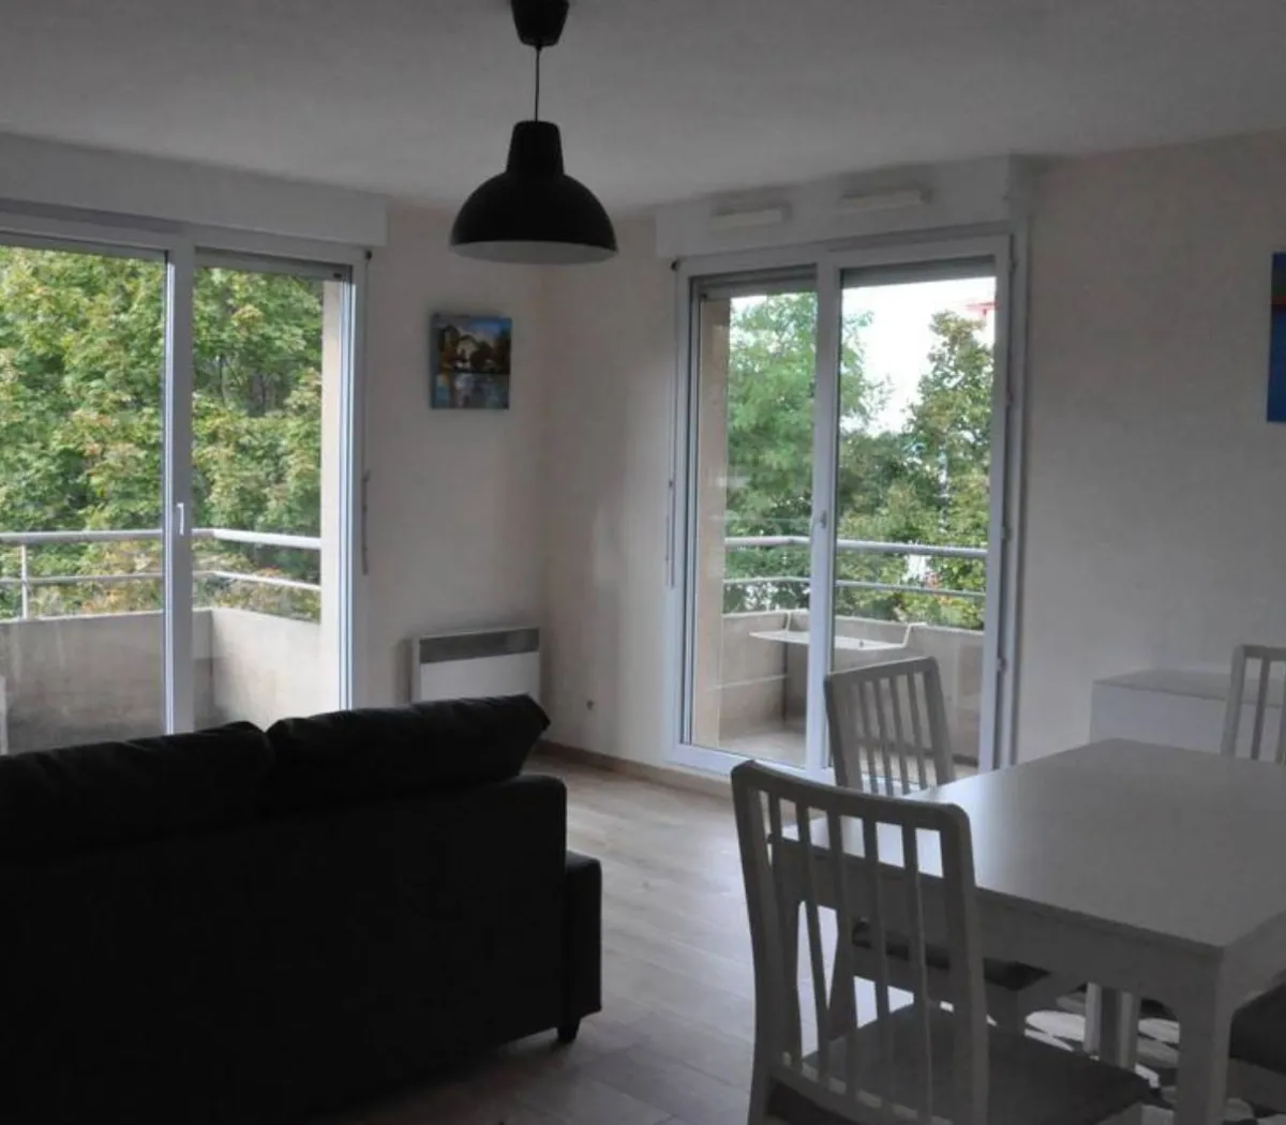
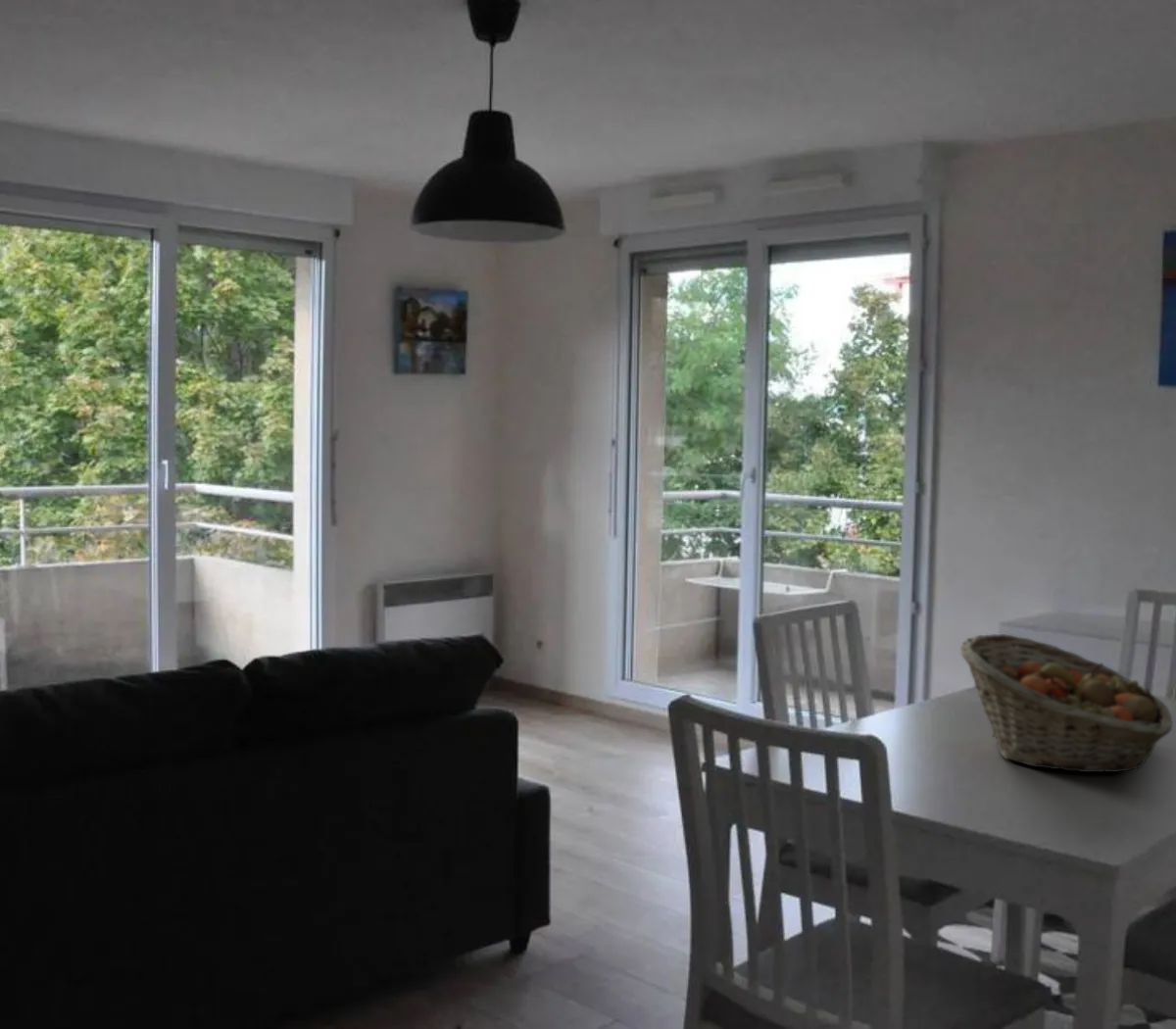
+ fruit basket (1063, 699)
